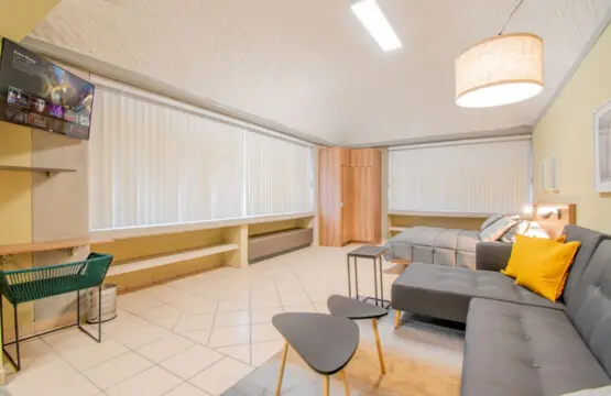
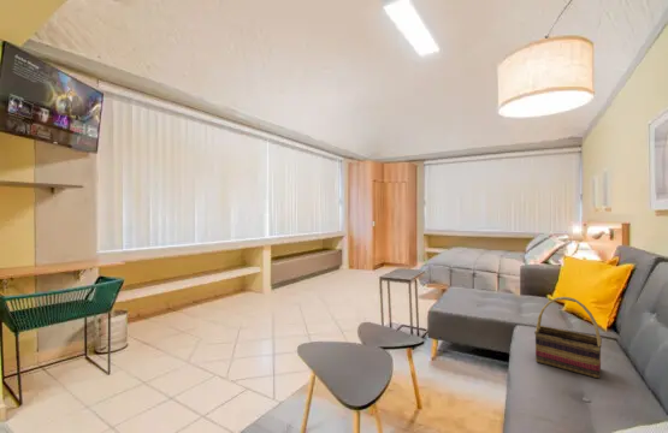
+ woven basket (567, 331)
